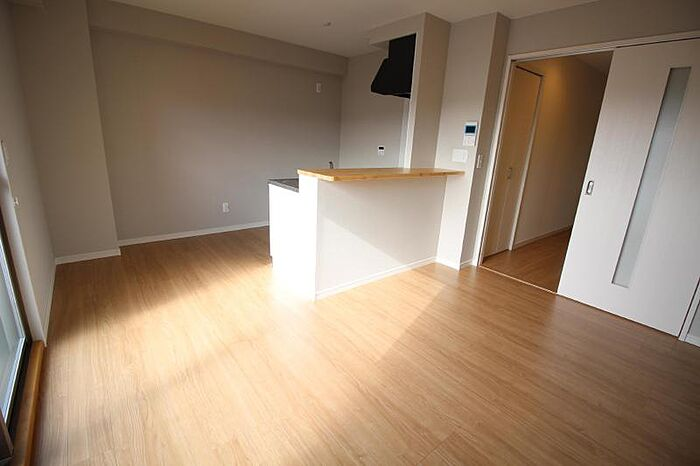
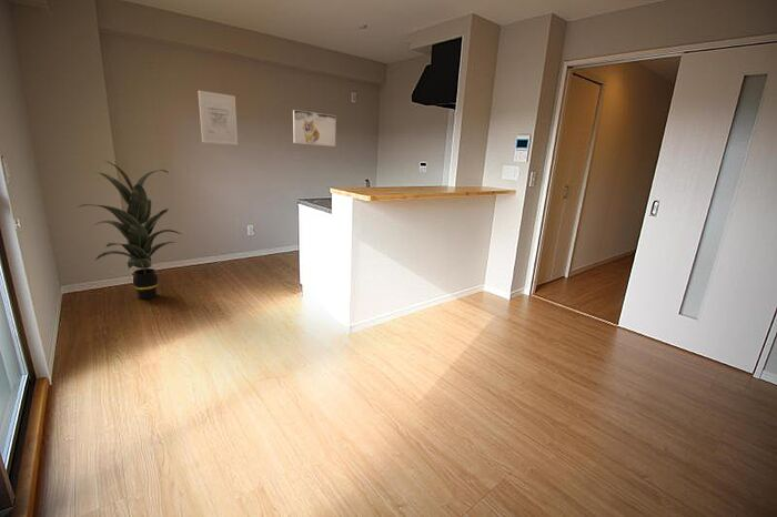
+ indoor plant (132, 232)
+ wall art (219, 119)
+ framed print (314, 129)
